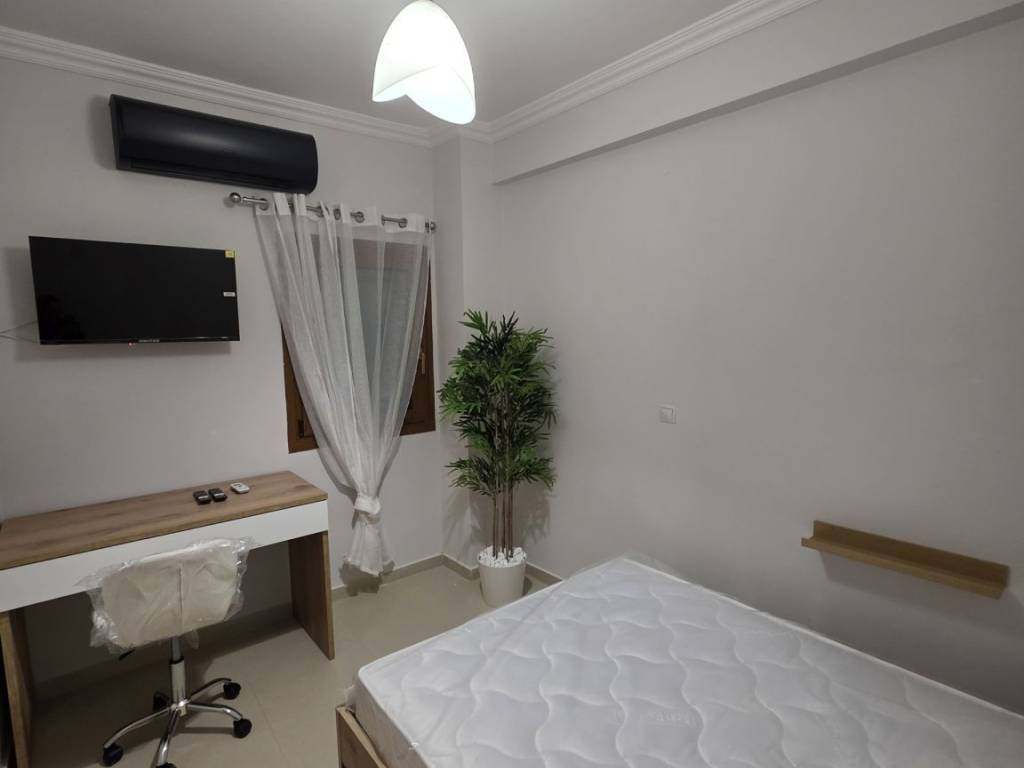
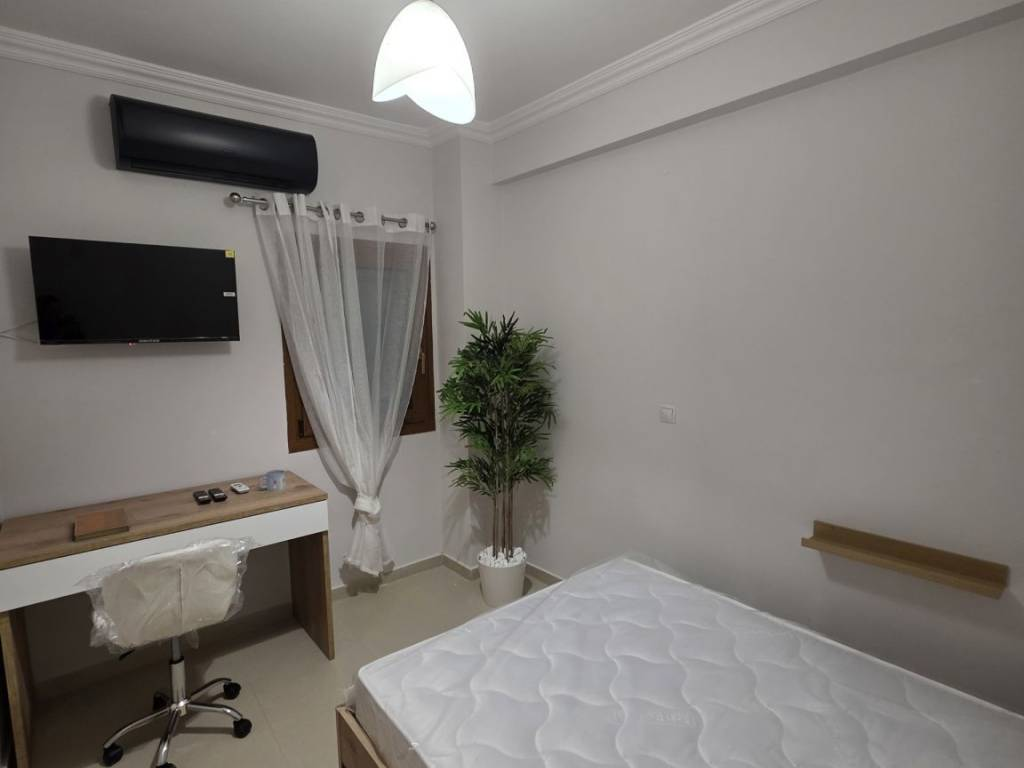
+ notebook (102, 523)
+ mug (272, 481)
